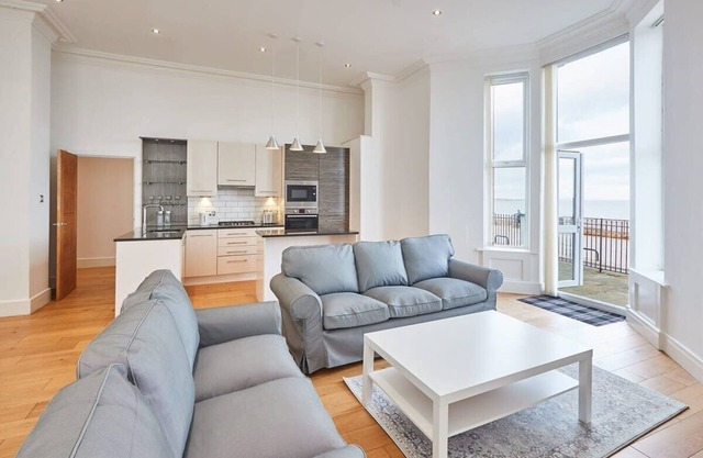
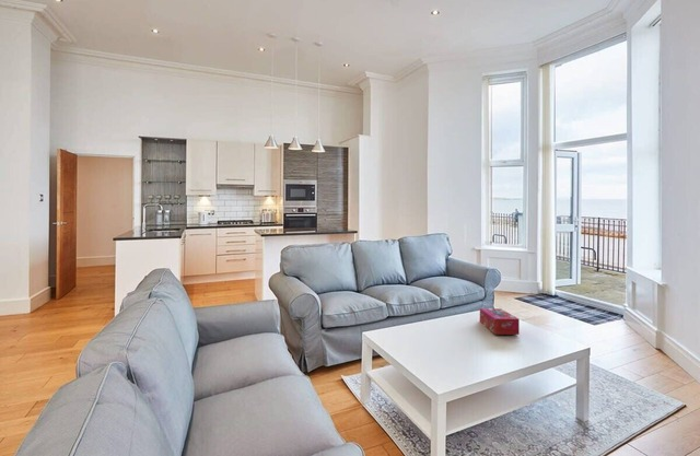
+ tissue box (498, 320)
